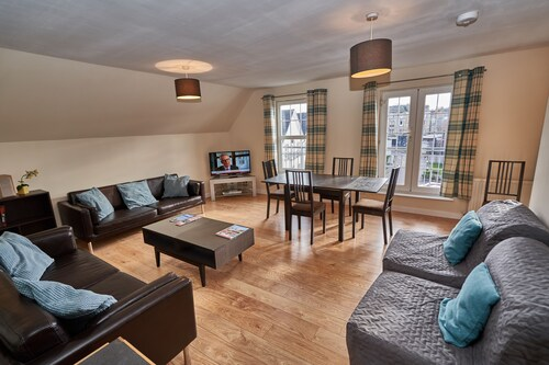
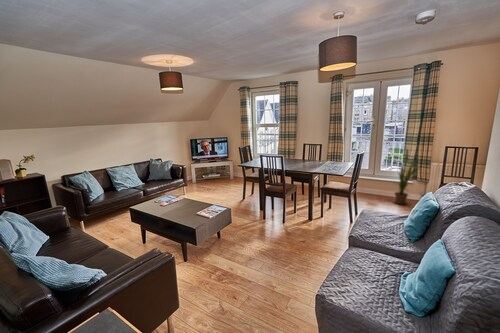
+ house plant (401, 176)
